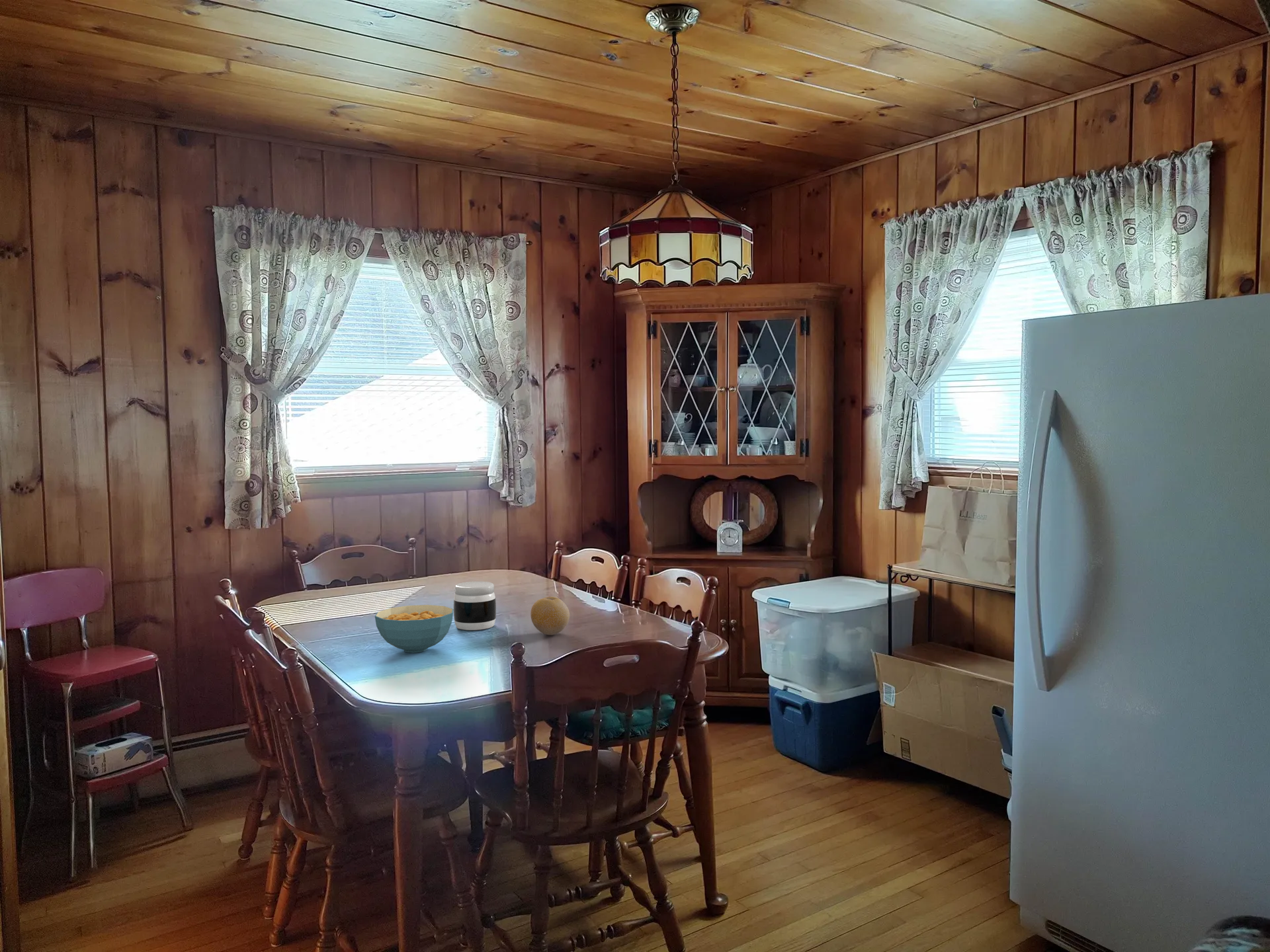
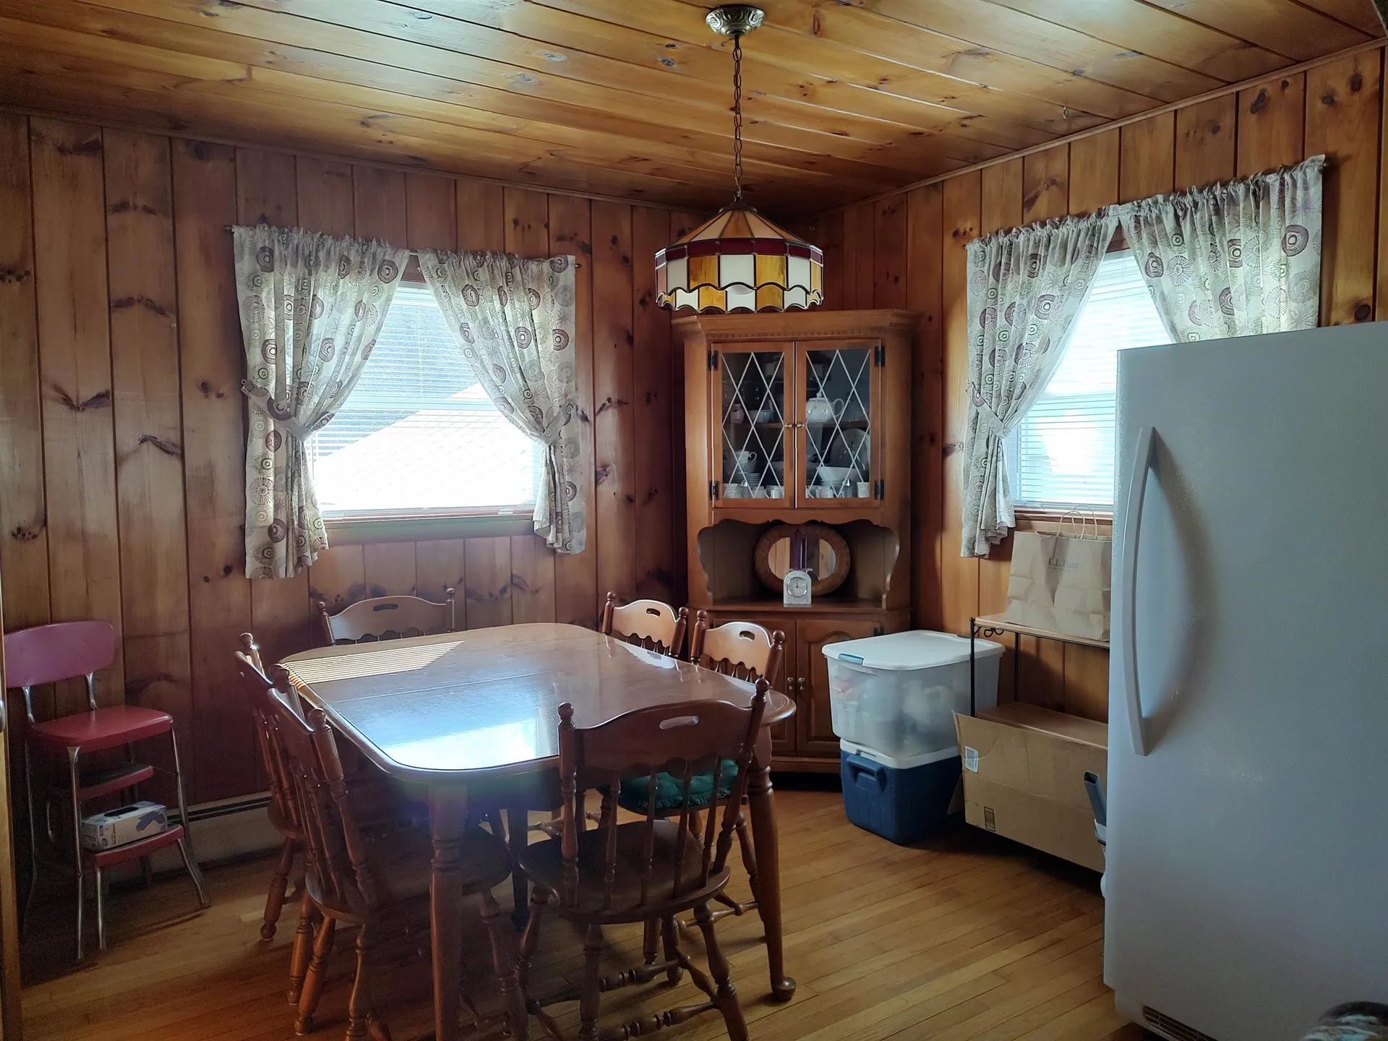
- jar (474, 605)
- fruit (550, 615)
- cereal bowl (415, 631)
